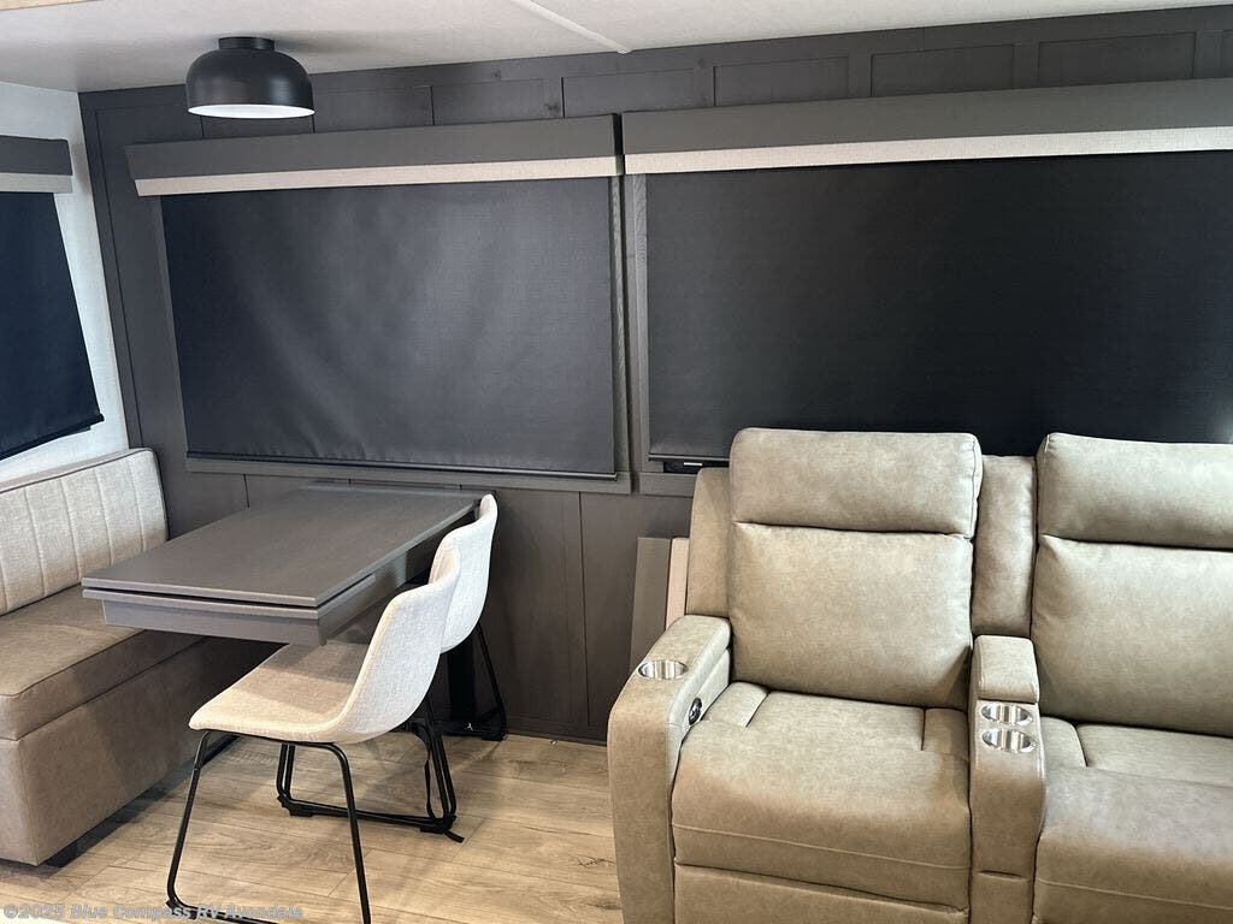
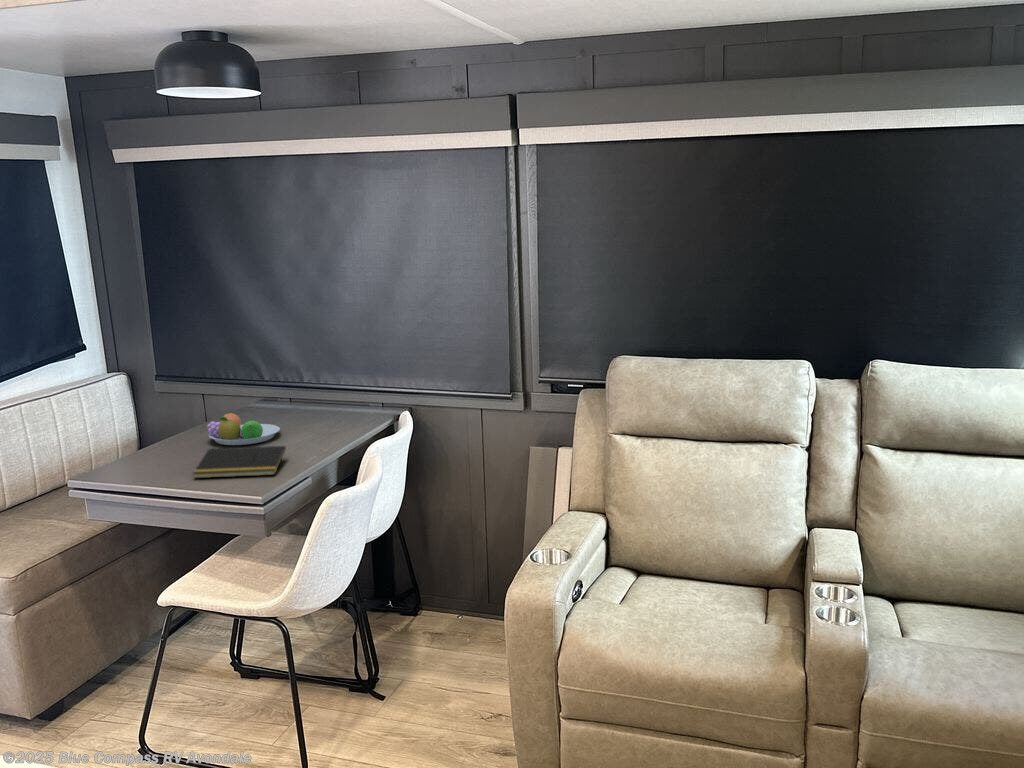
+ notepad (240, 461)
+ fruit bowl (243, 425)
